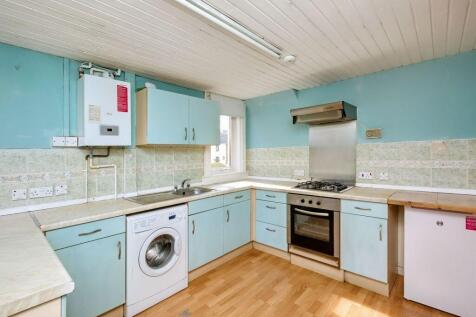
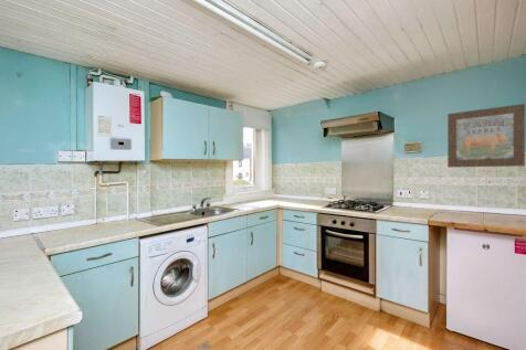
+ wall art (483, 138)
